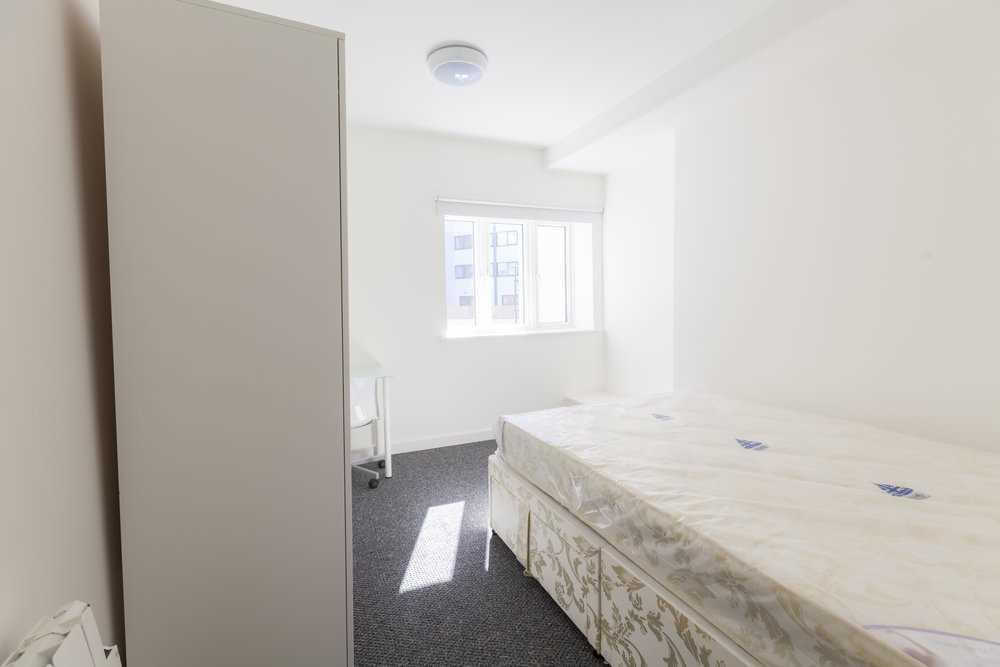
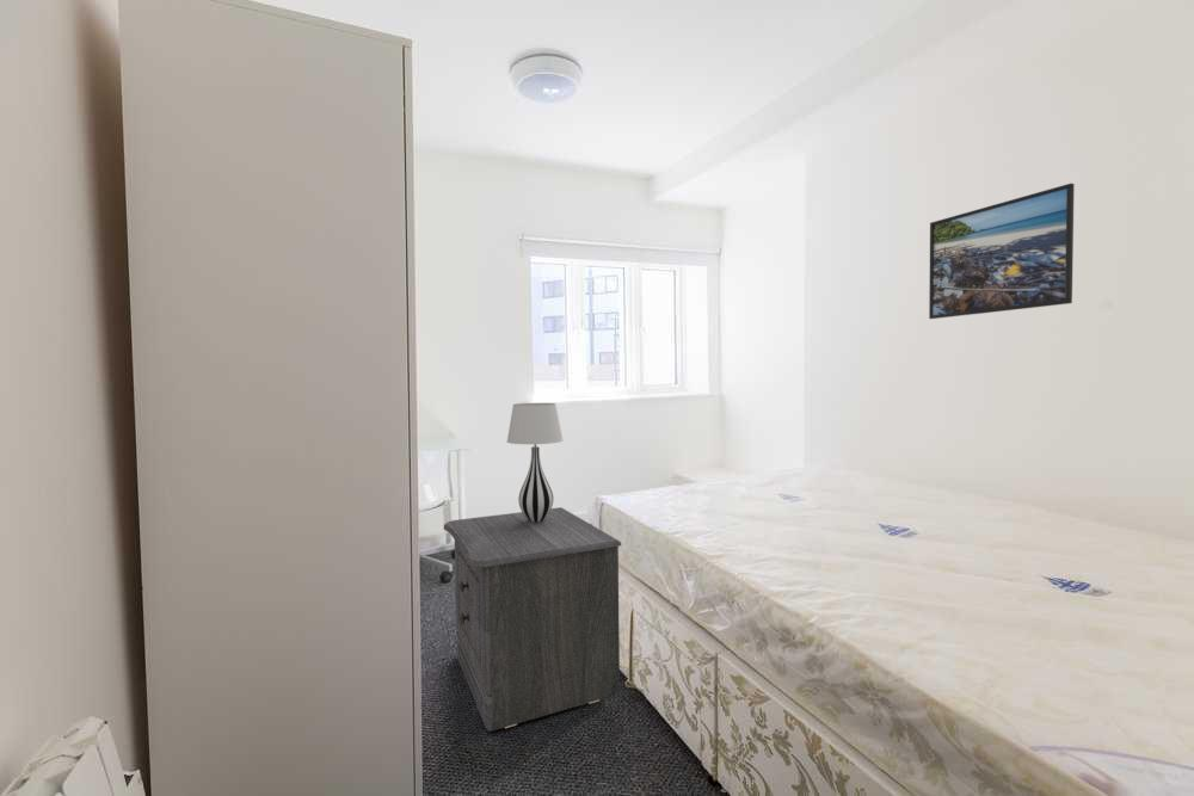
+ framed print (993, 258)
+ nightstand (525, 603)
+ table lamp (535, 462)
